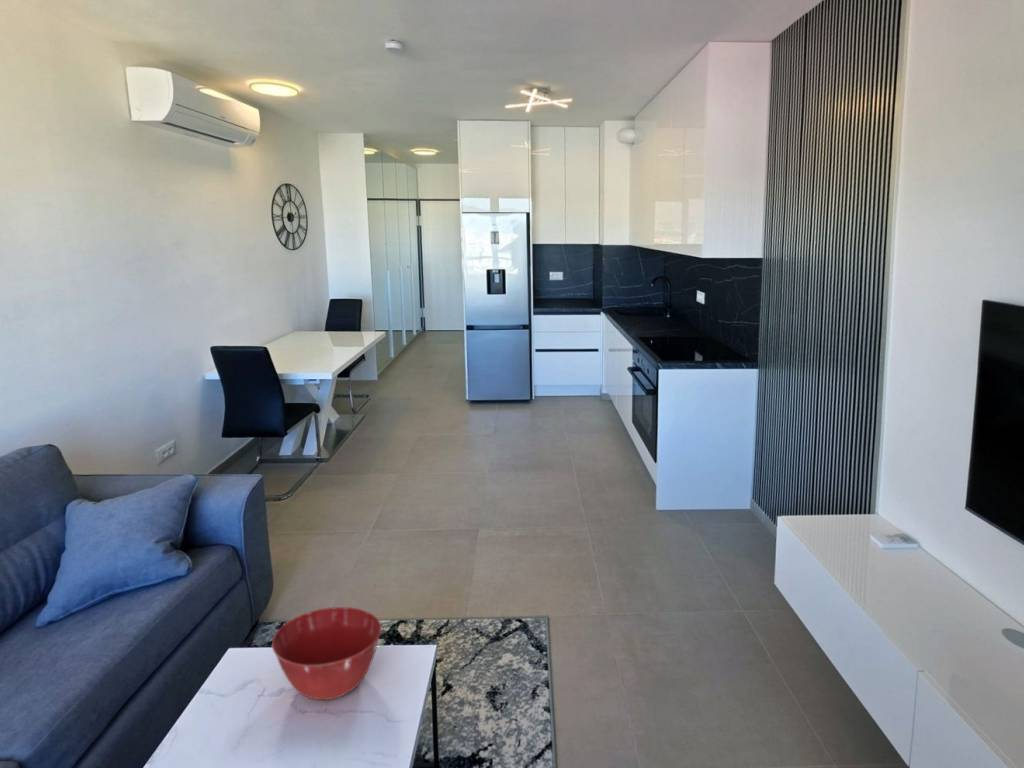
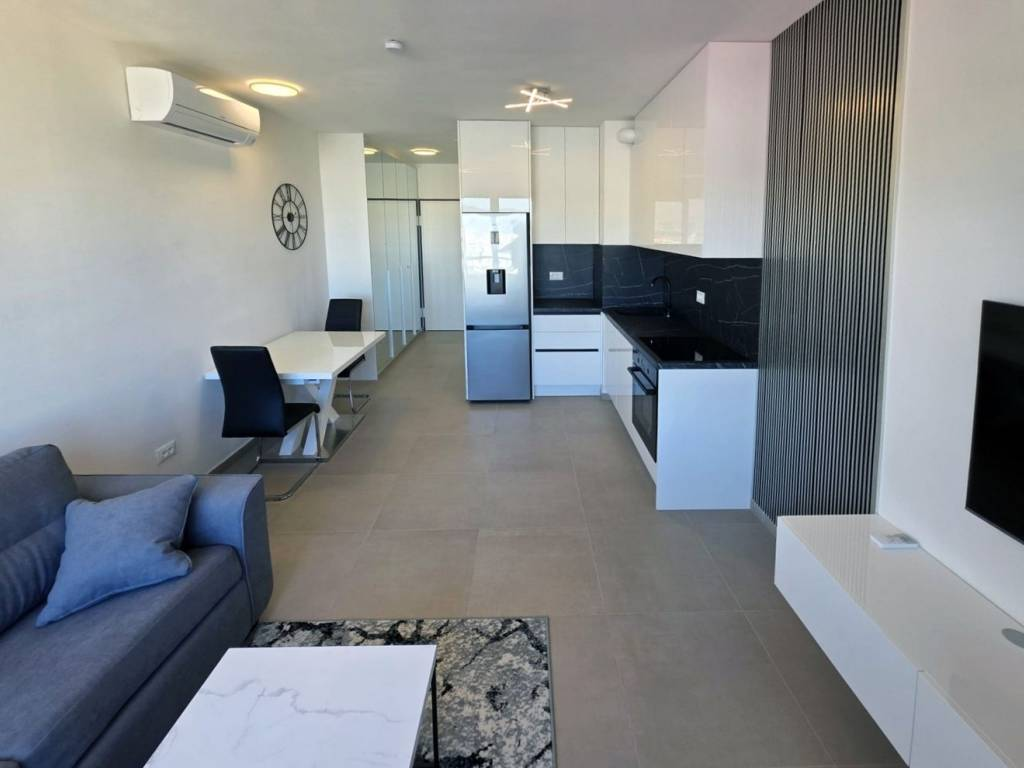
- mixing bowl (329, 658)
